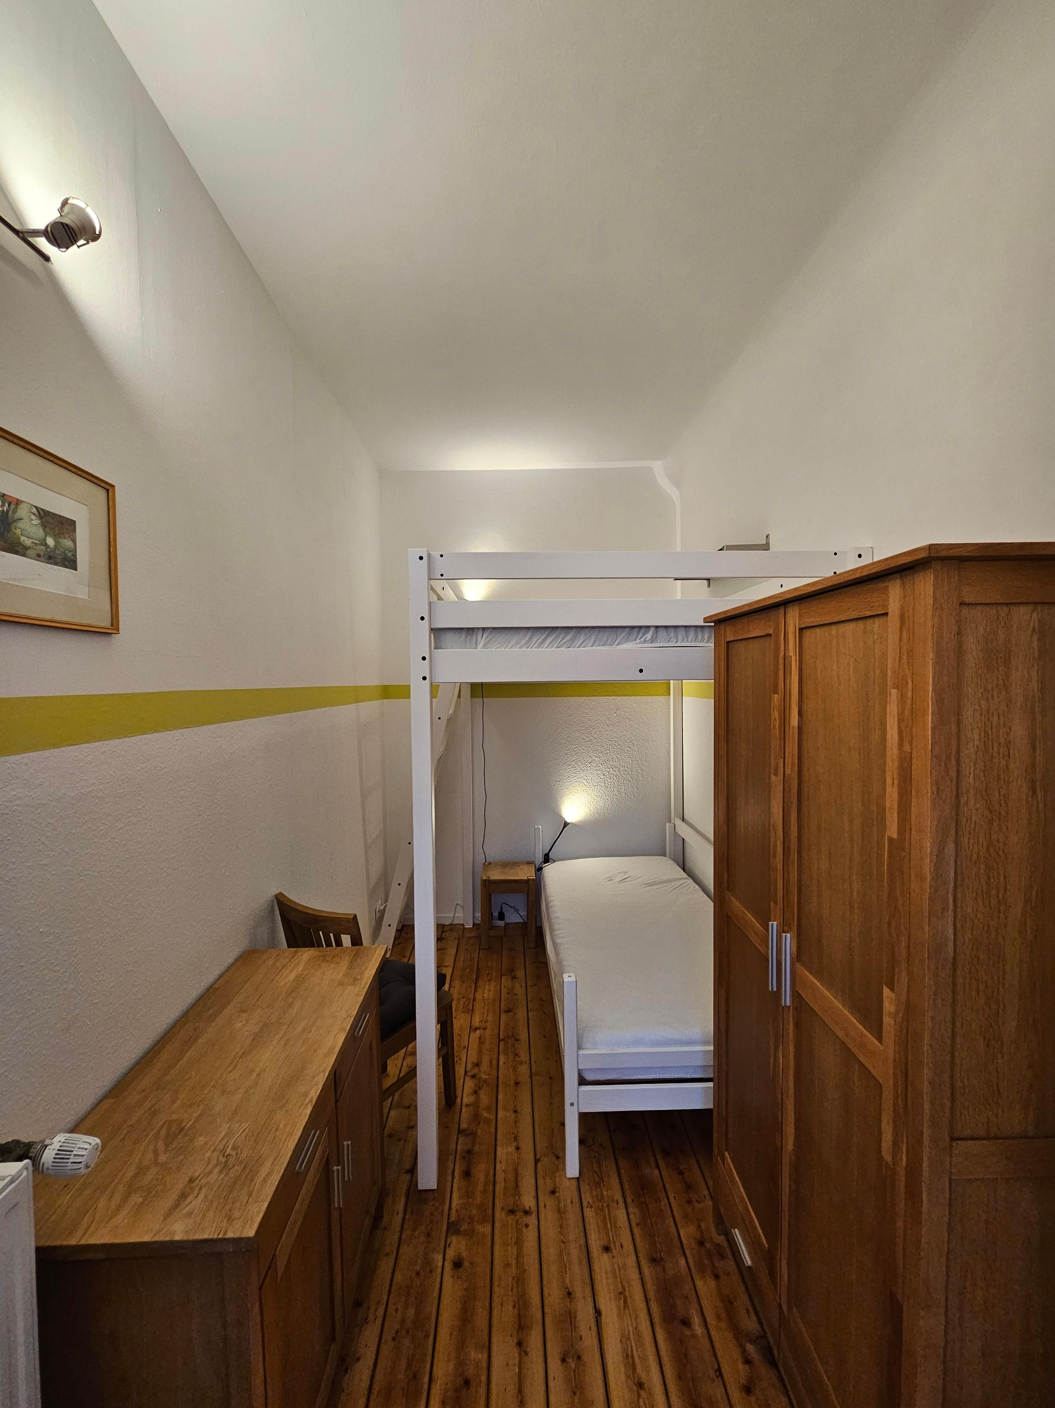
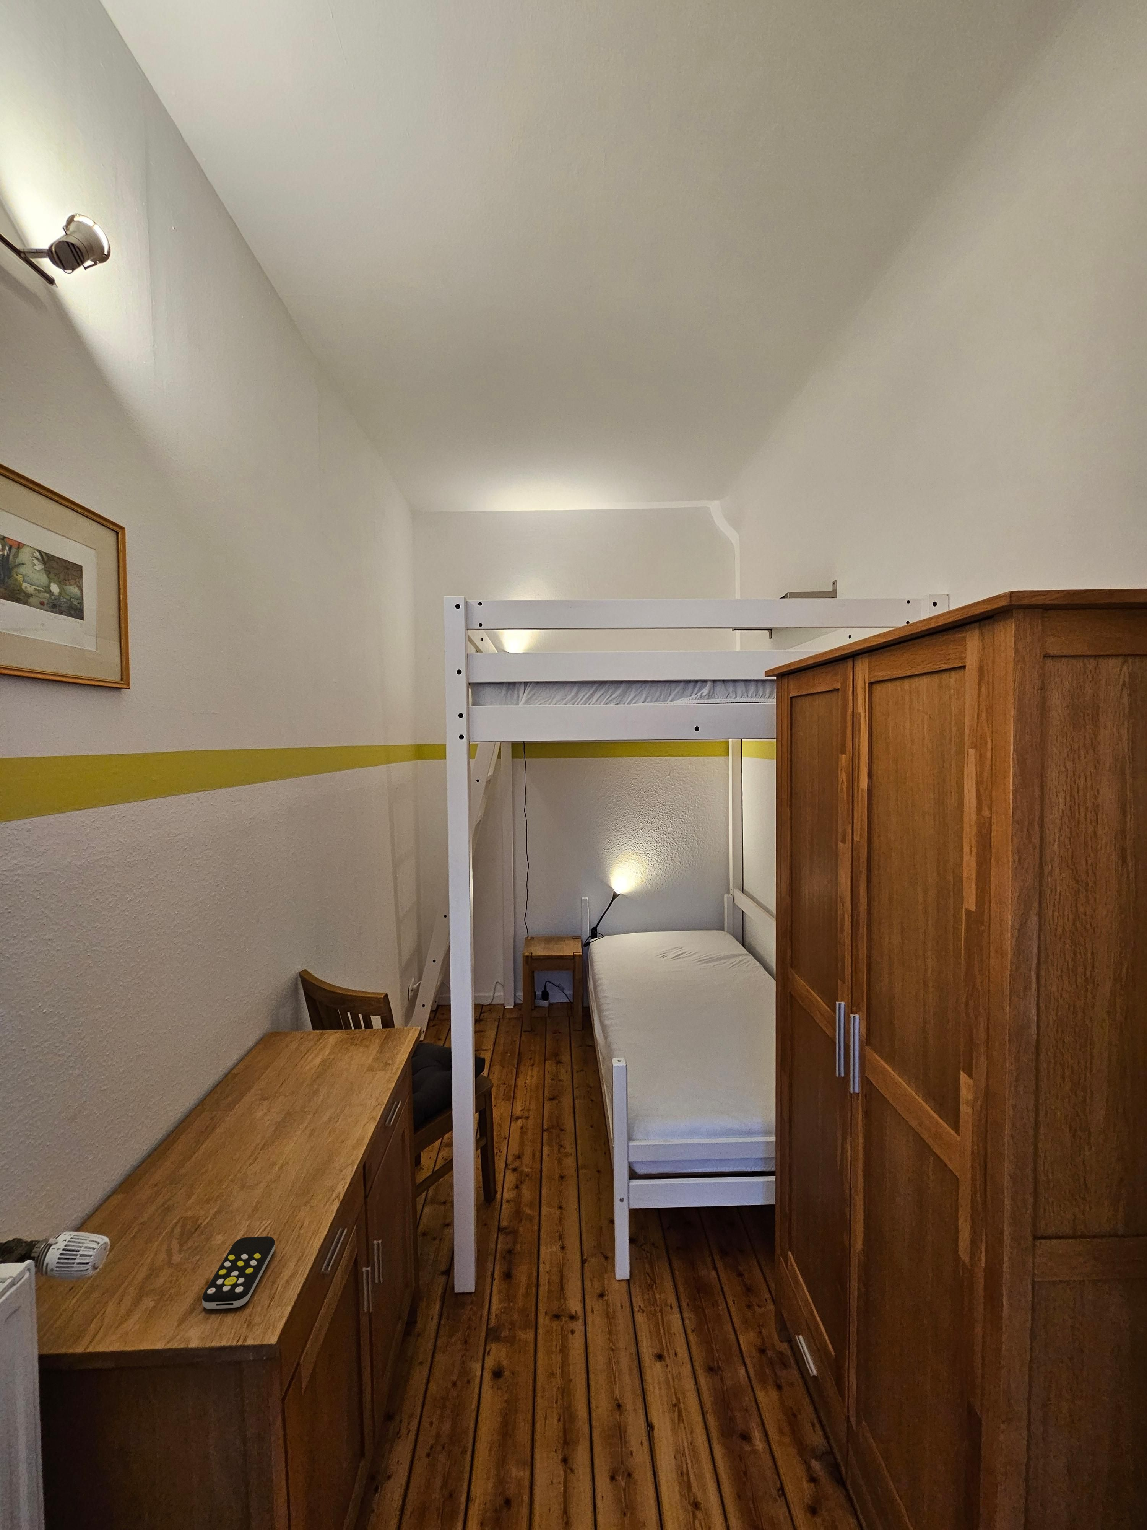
+ remote control (241, 1270)
